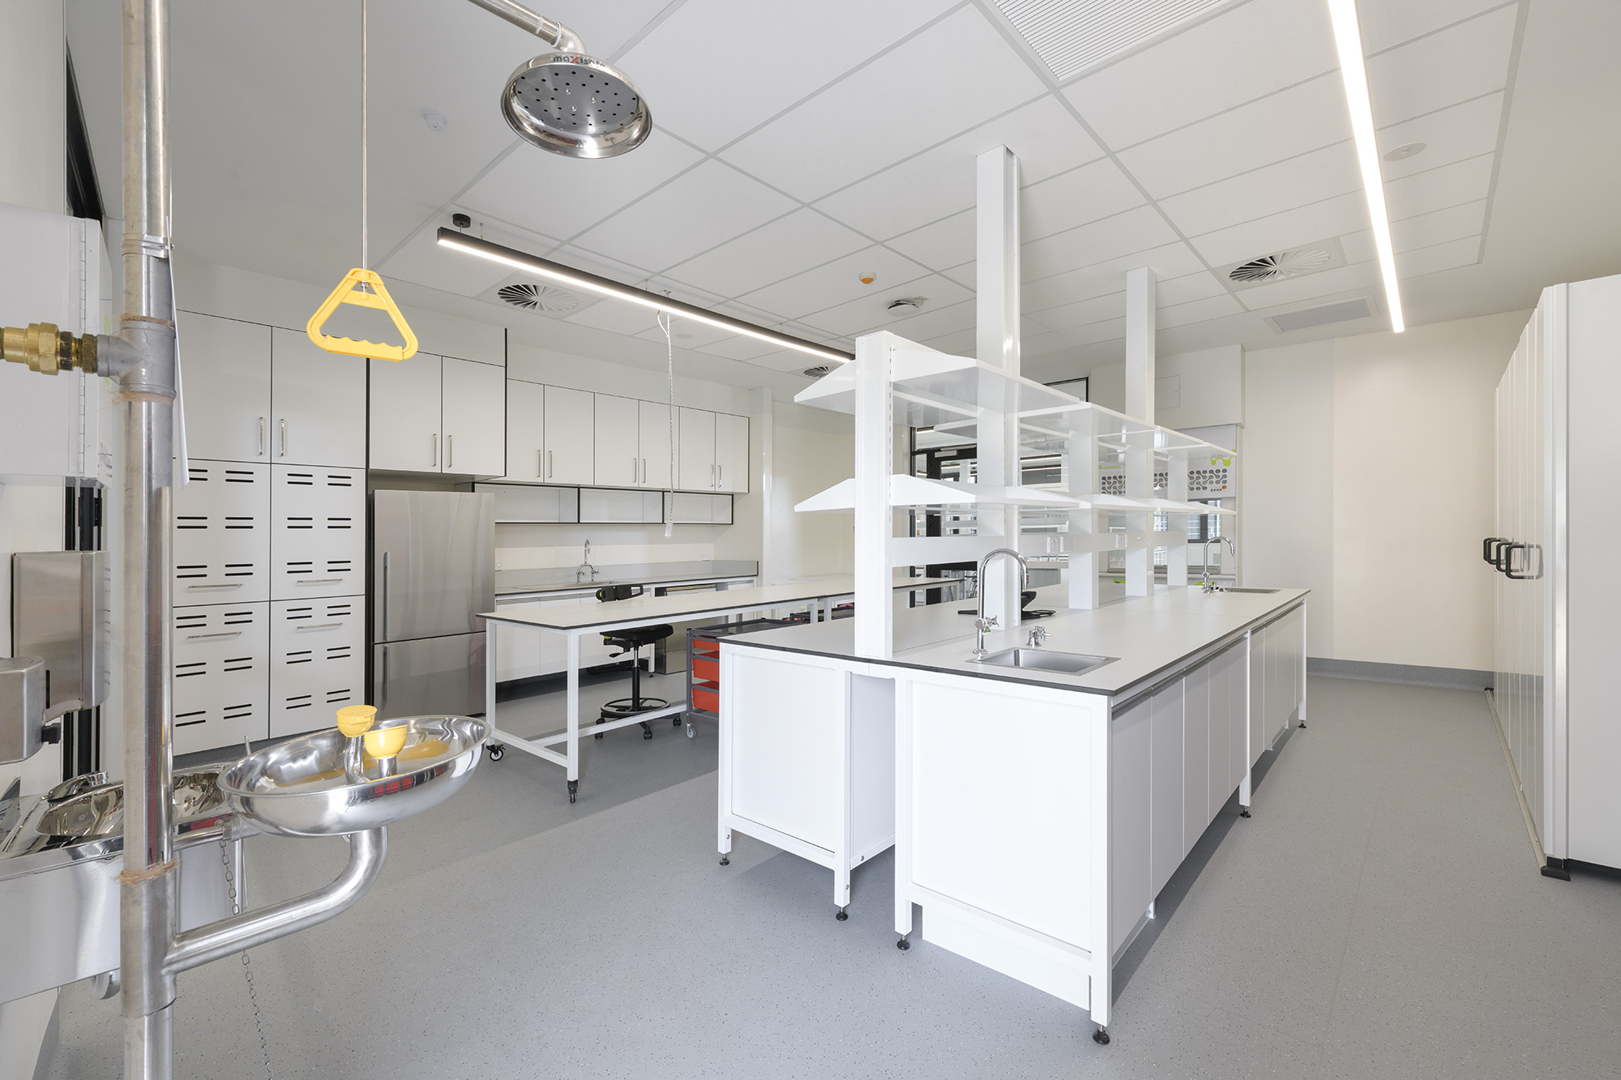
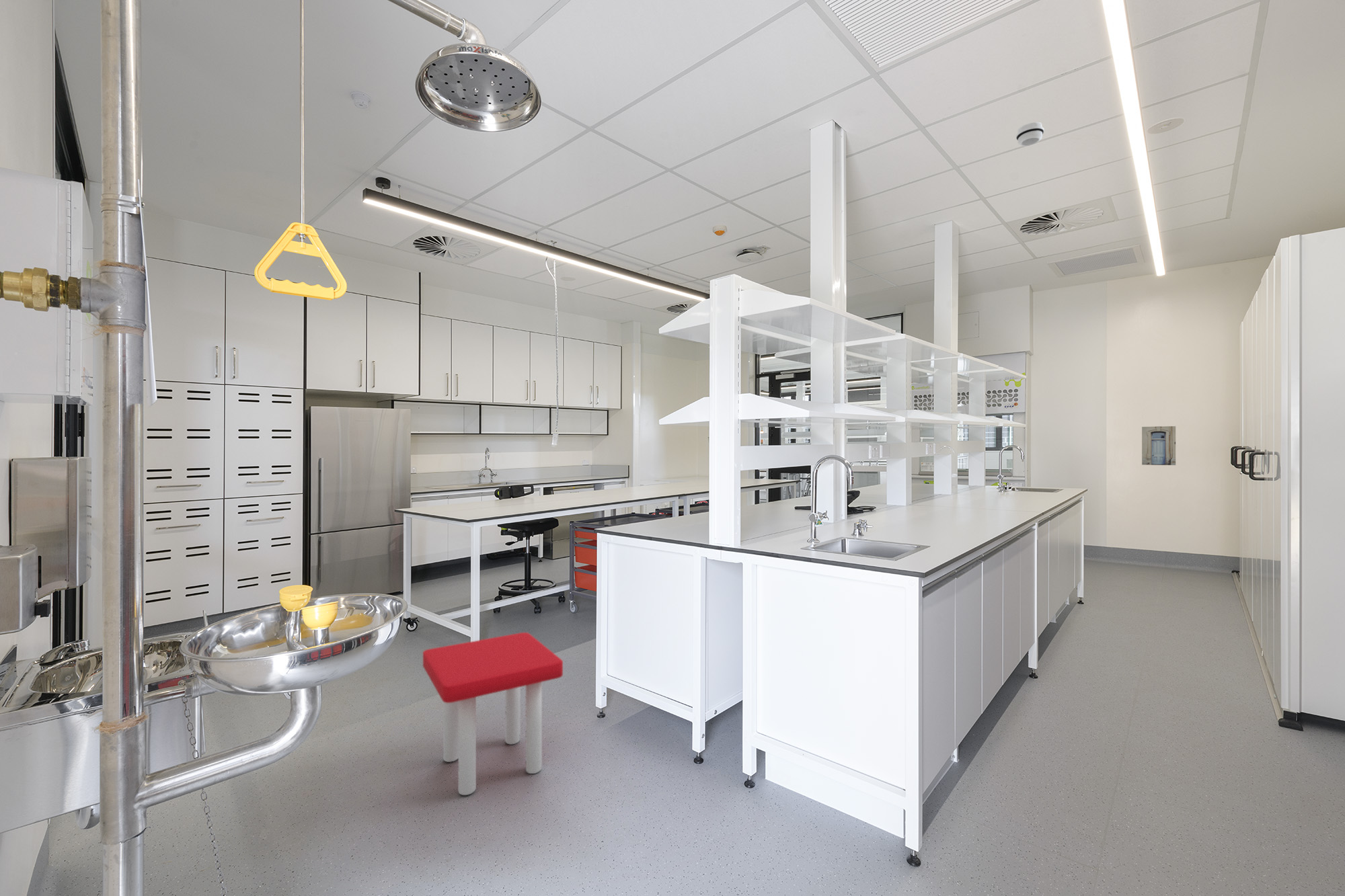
+ wall art (1158, 446)
+ stool (506, 710)
+ smoke detector (1030, 134)
